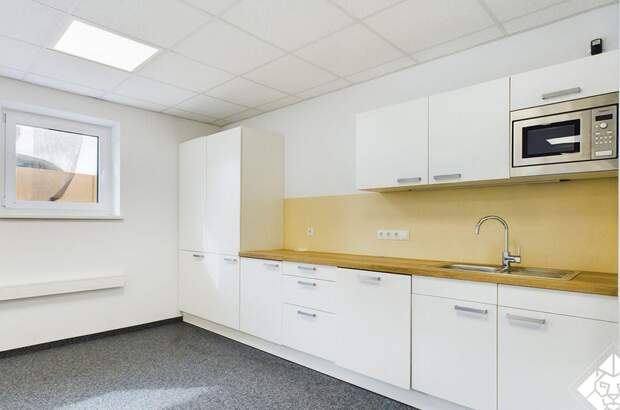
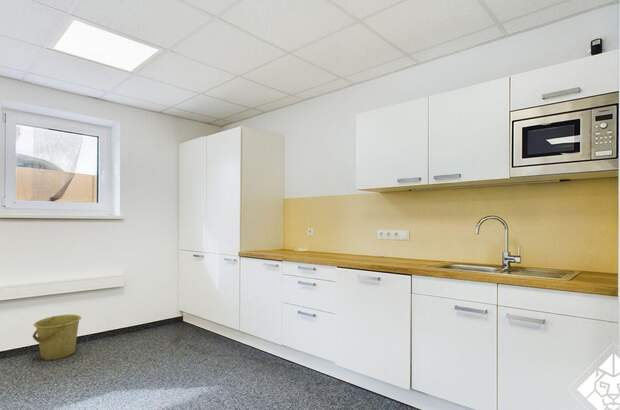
+ bucket (58, 337)
